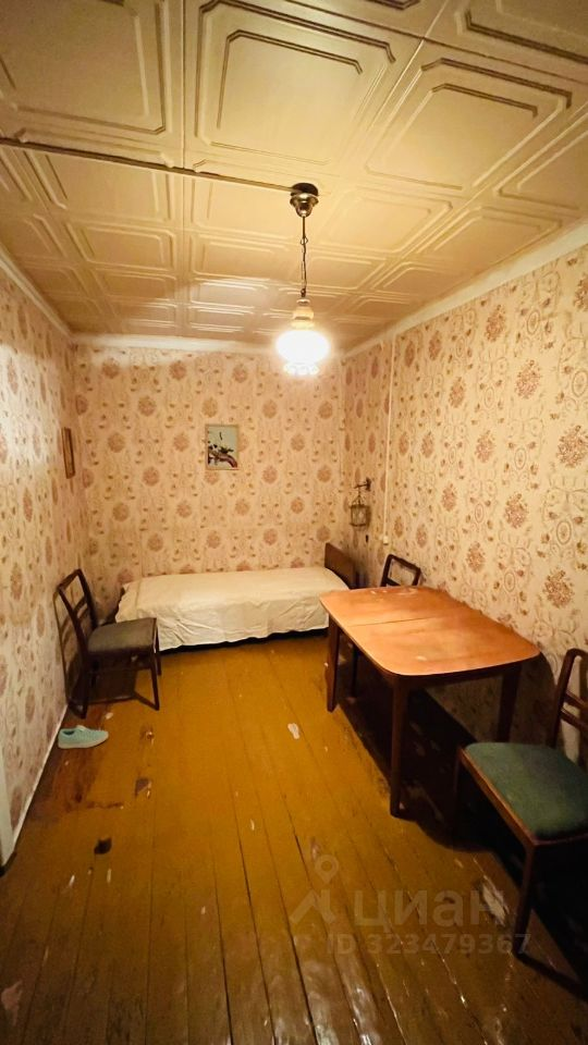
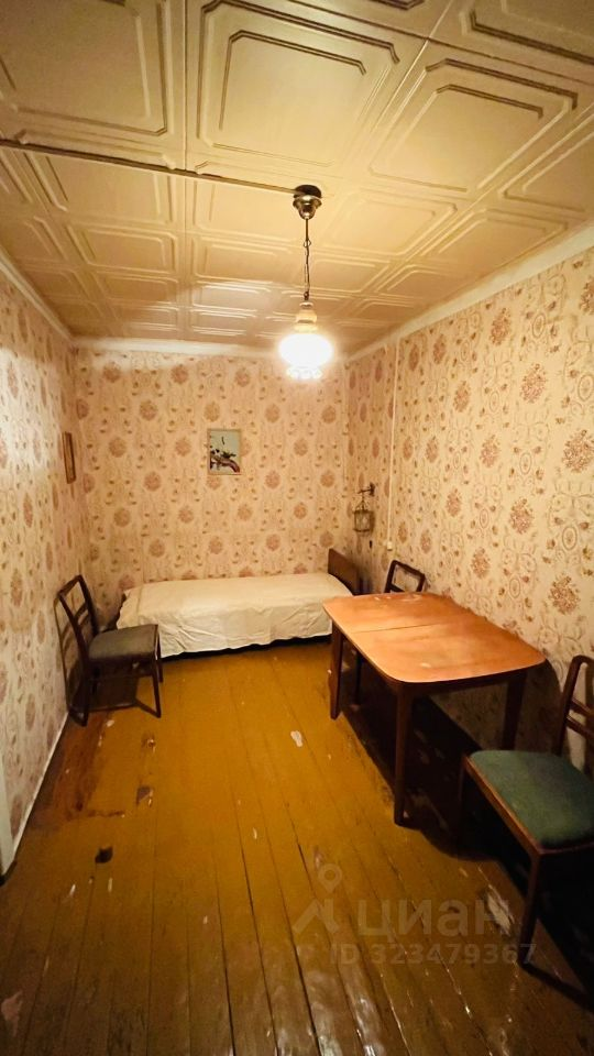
- sneaker (83, 735)
